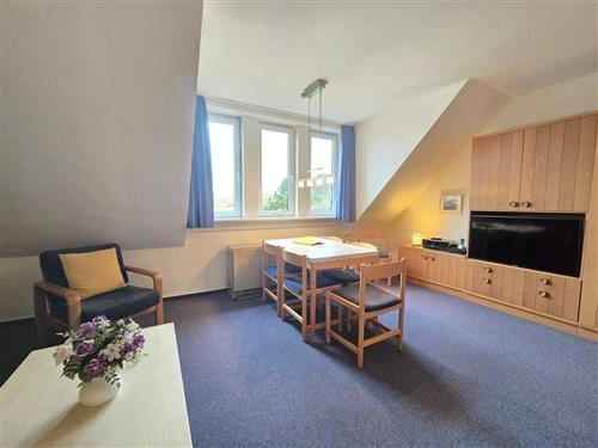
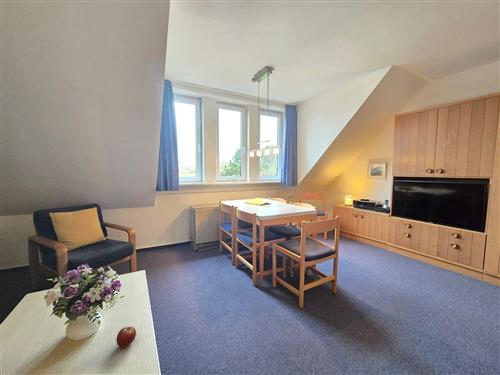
+ fruit (126, 336)
